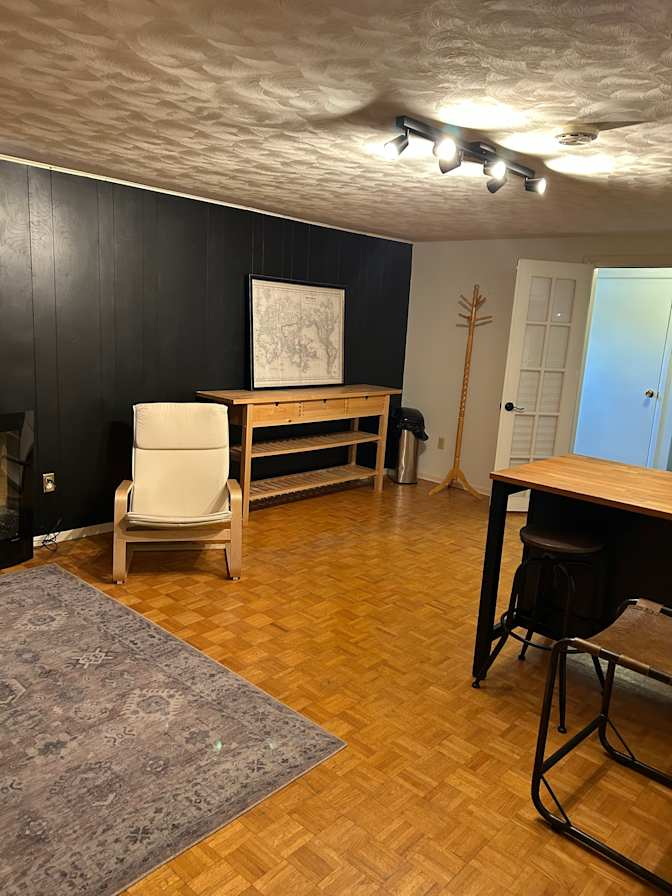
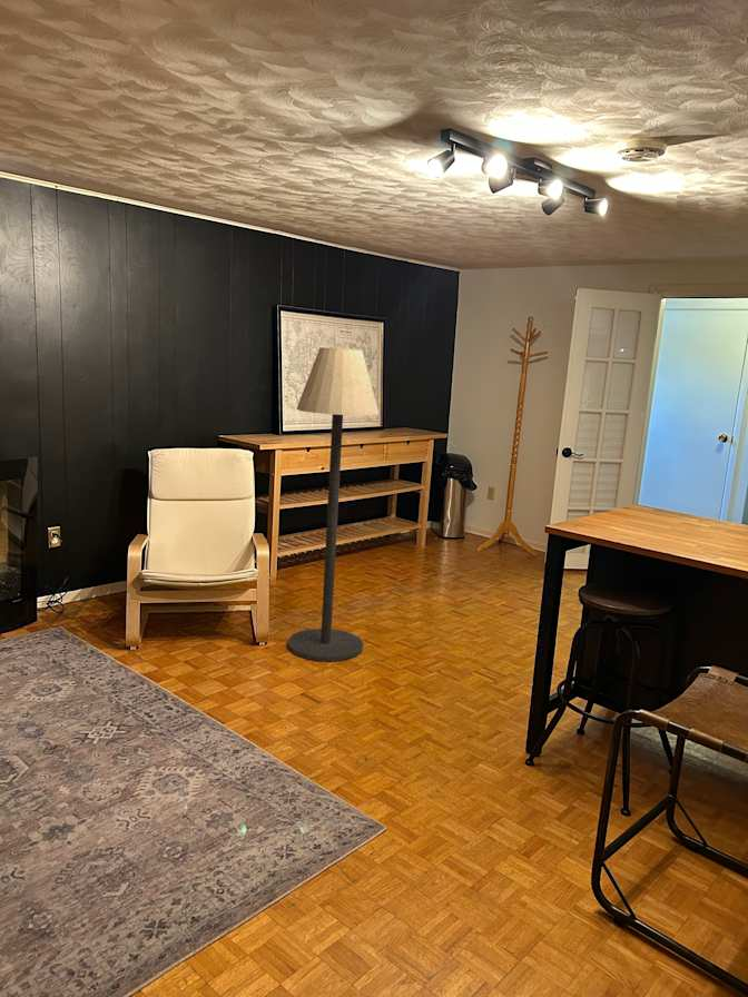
+ floor lamp (333, 503)
